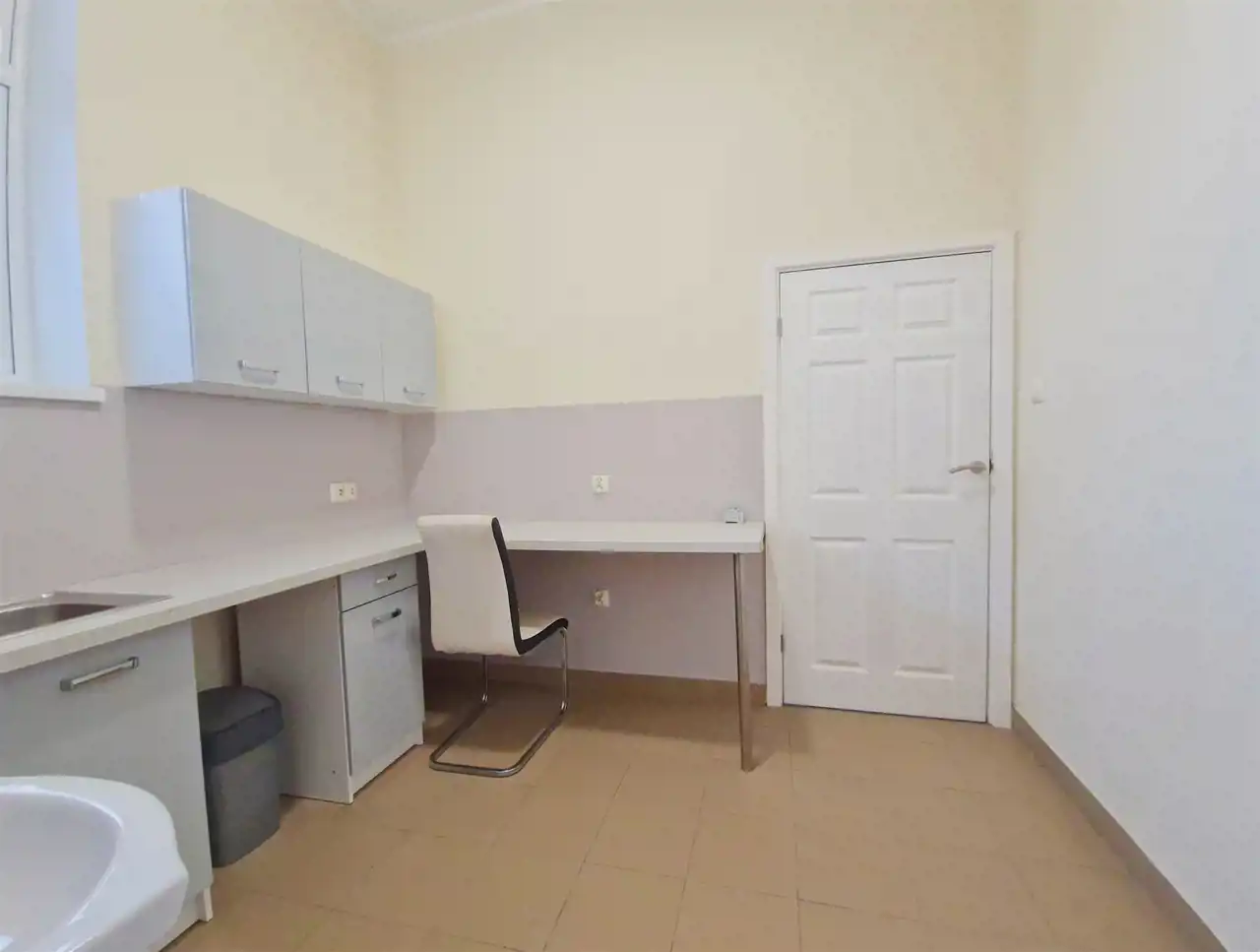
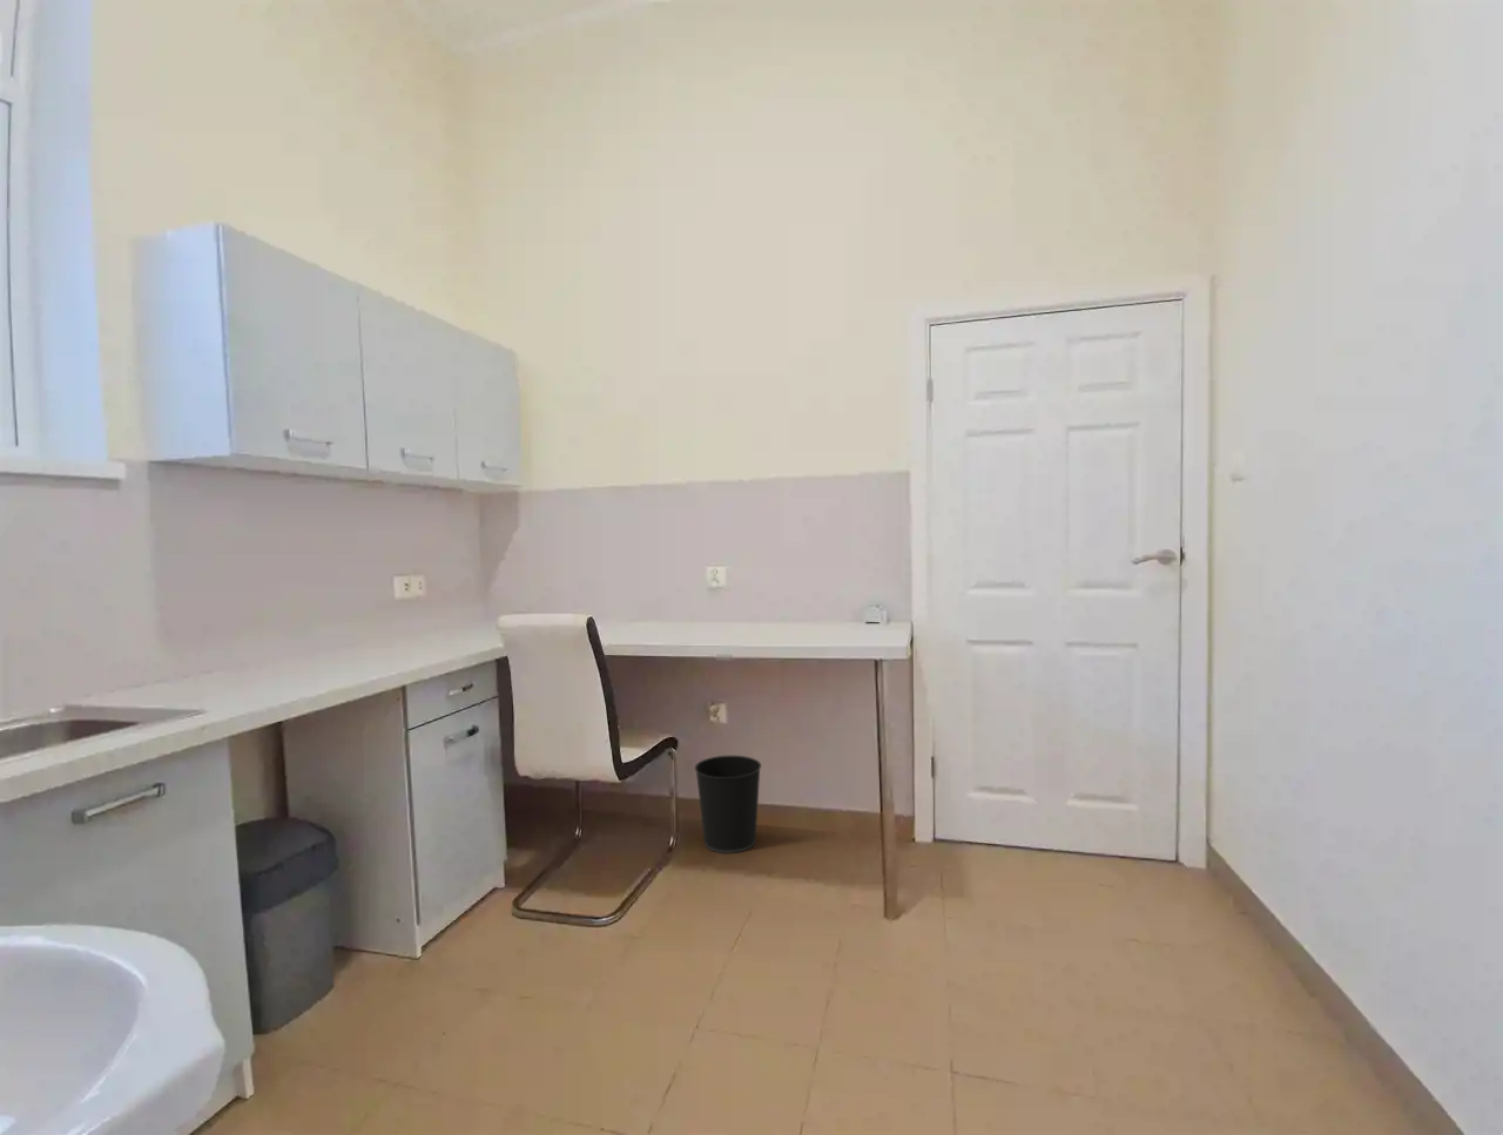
+ wastebasket (728, 802)
